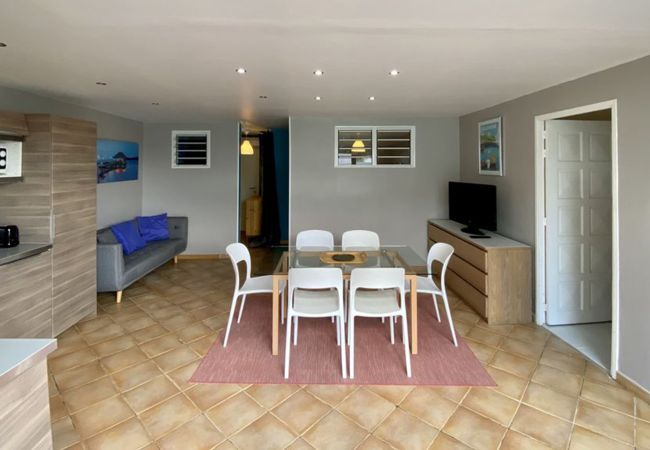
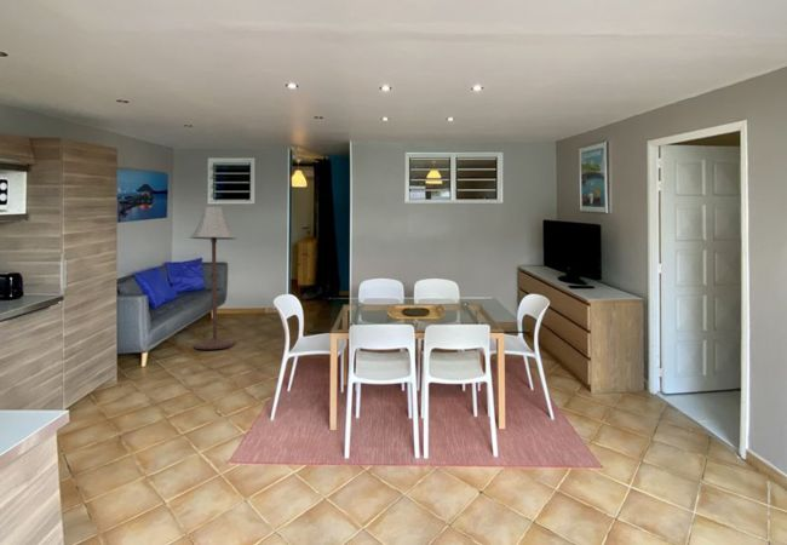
+ floor lamp (213, 276)
